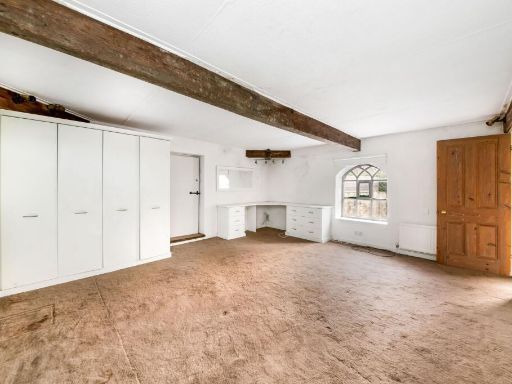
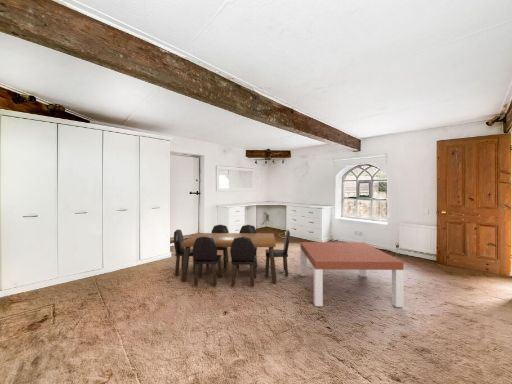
+ dining table (232, 251)
+ coffee table (343, 269)
